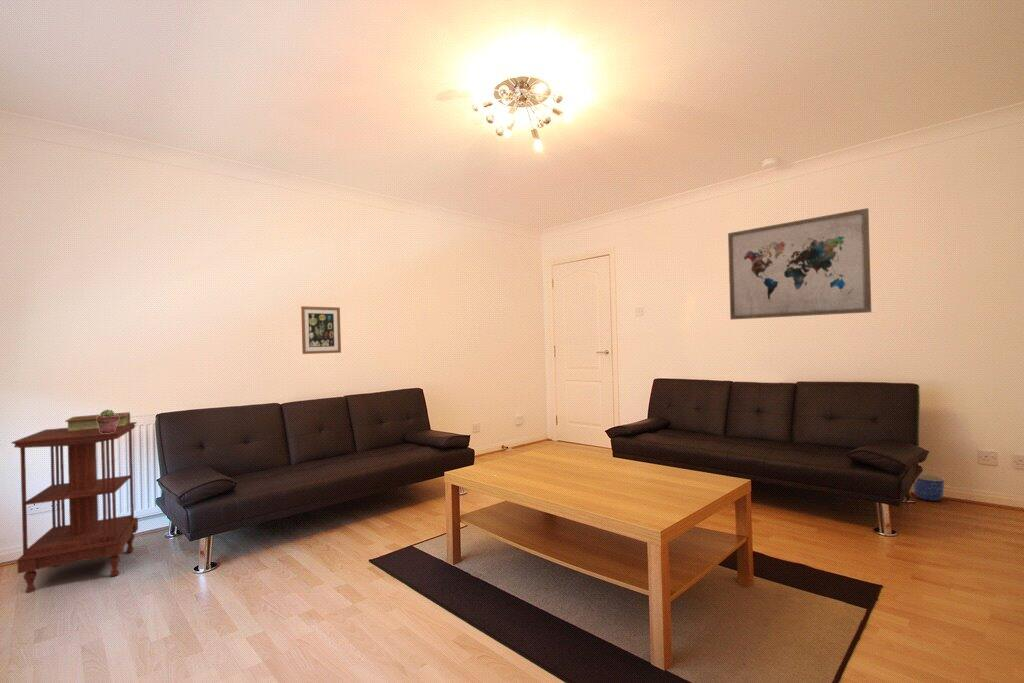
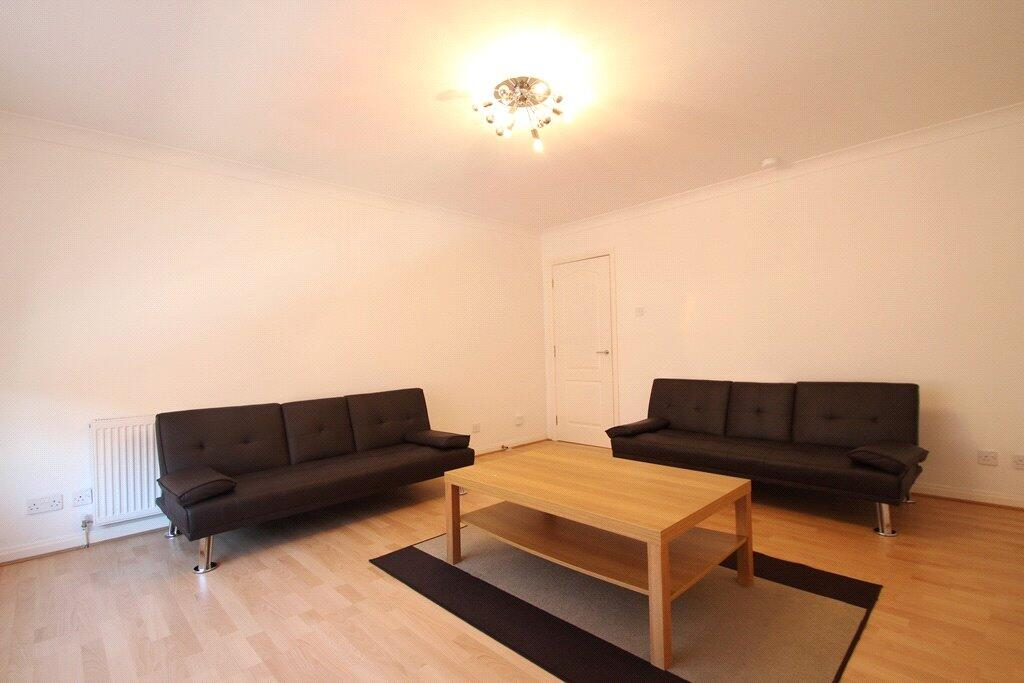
- wall art (793, 269)
- wall art (321, 330)
- planter (928, 487)
- side table (82, 500)
- book (97, 422)
- potted succulent (107, 420)
